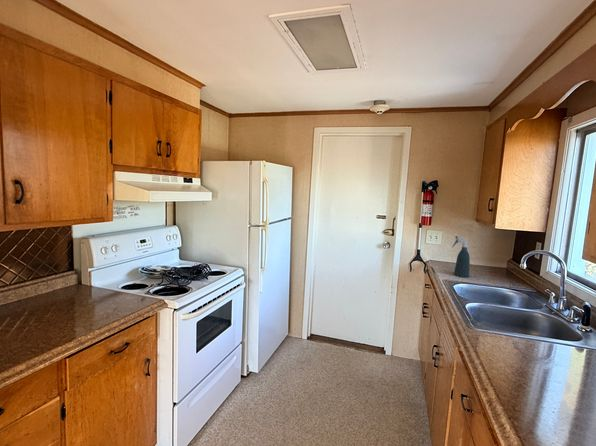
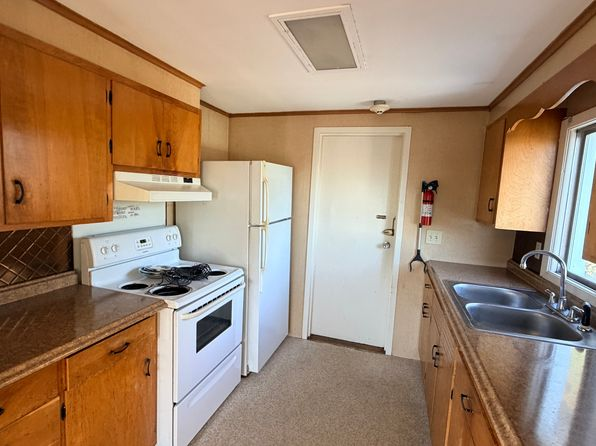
- spray bottle (462, 256)
